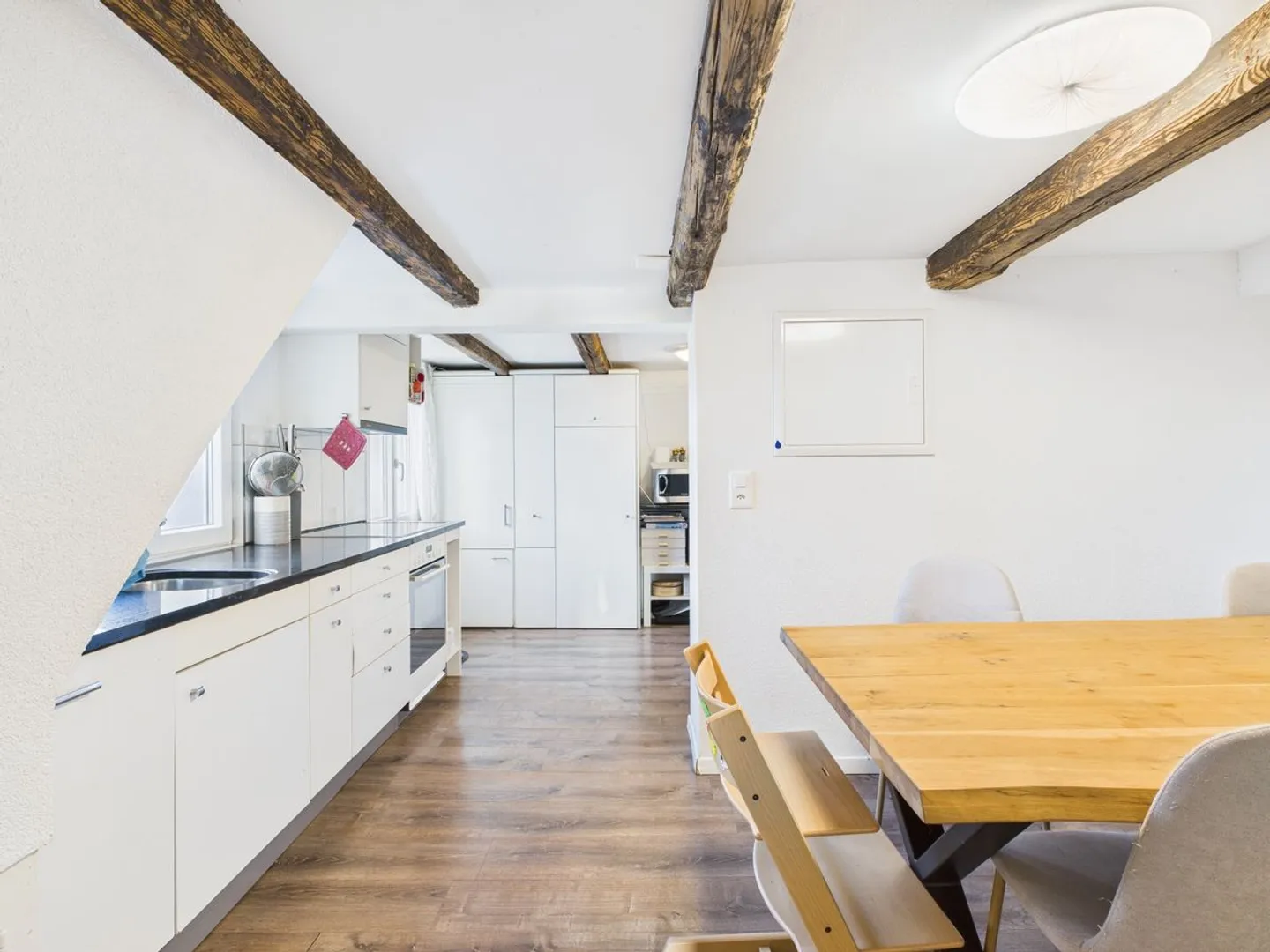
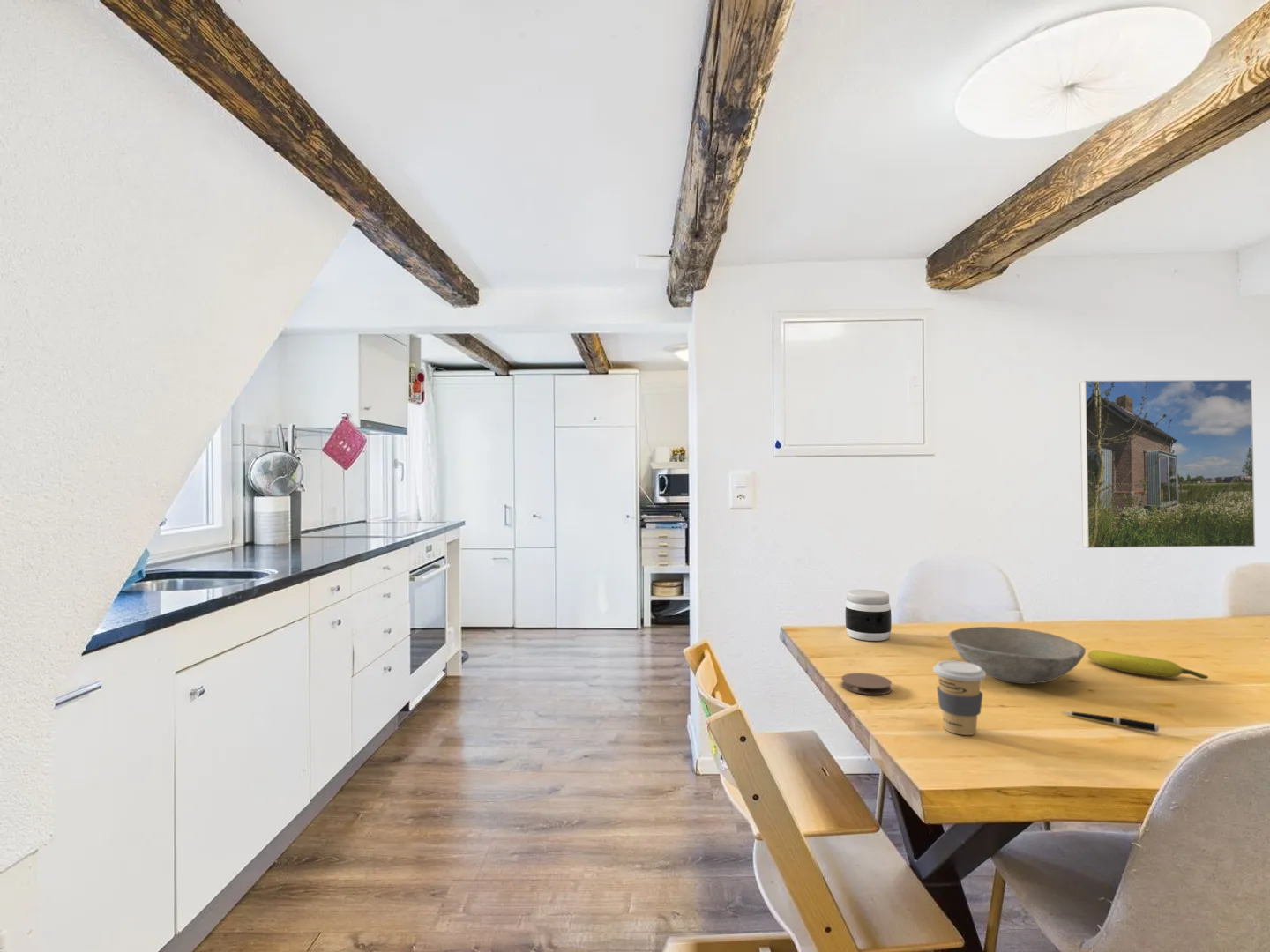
+ coffee cup (959, 697)
+ coaster (866, 683)
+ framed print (1167, 464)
+ pen (1107, 718)
+ bowl (1014, 658)
+ banana (1141, 663)
+ jar (868, 614)
